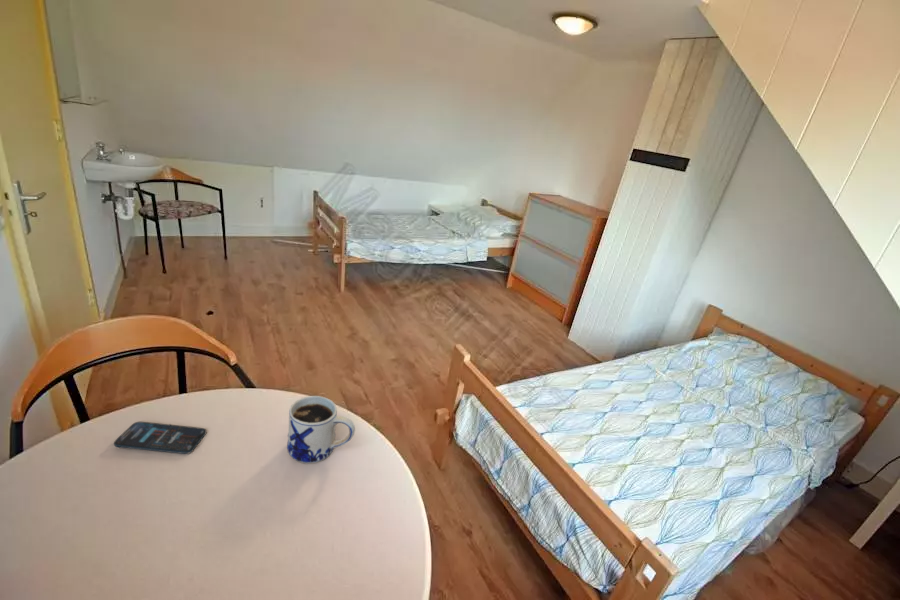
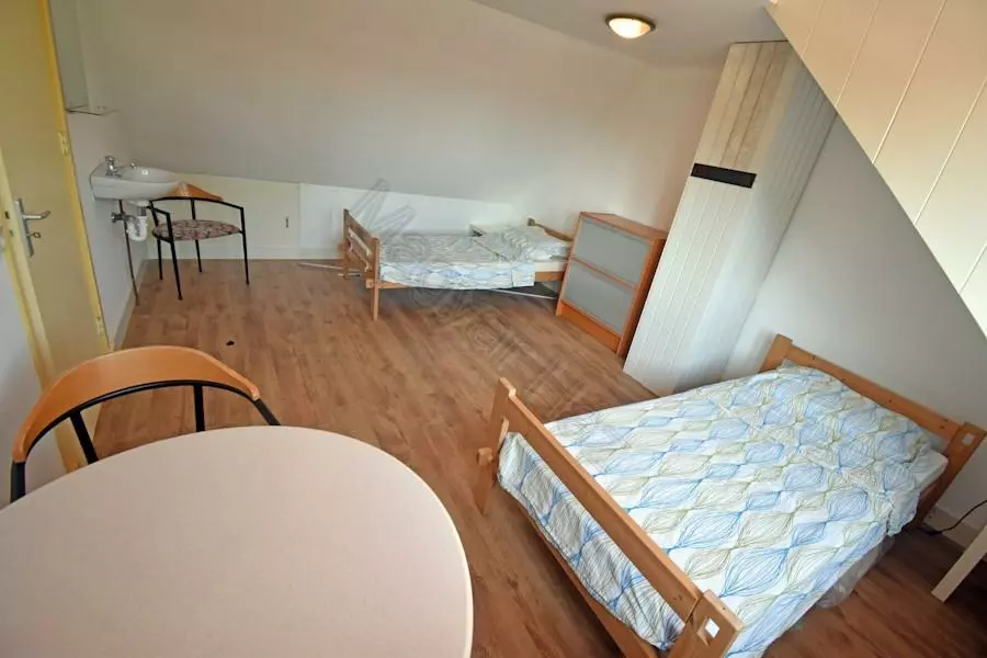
- smartphone (162, 437)
- mug (318, 429)
